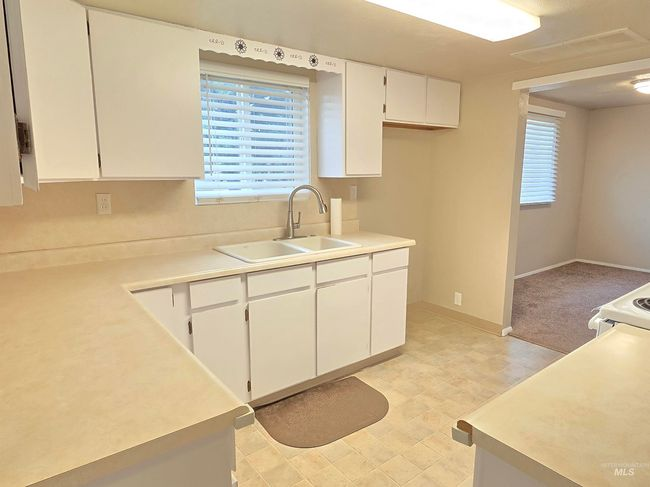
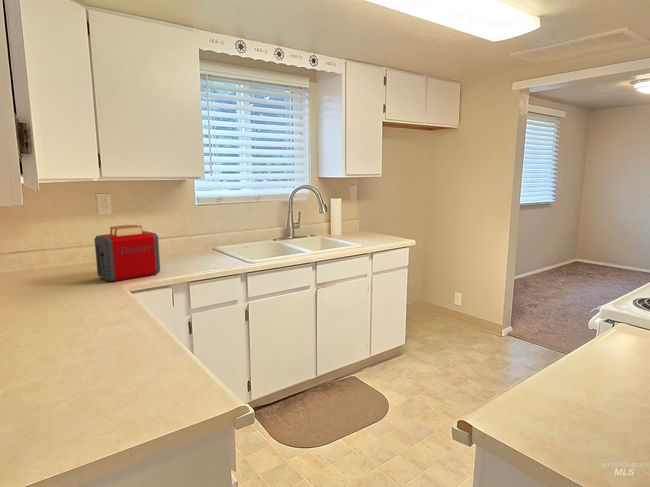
+ toaster (127, 251)
